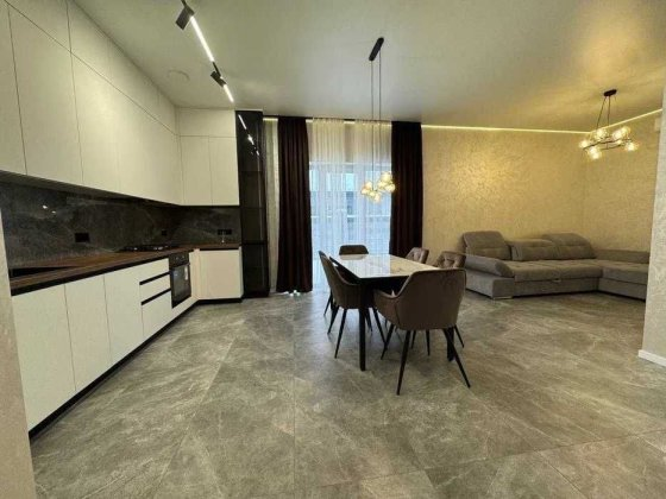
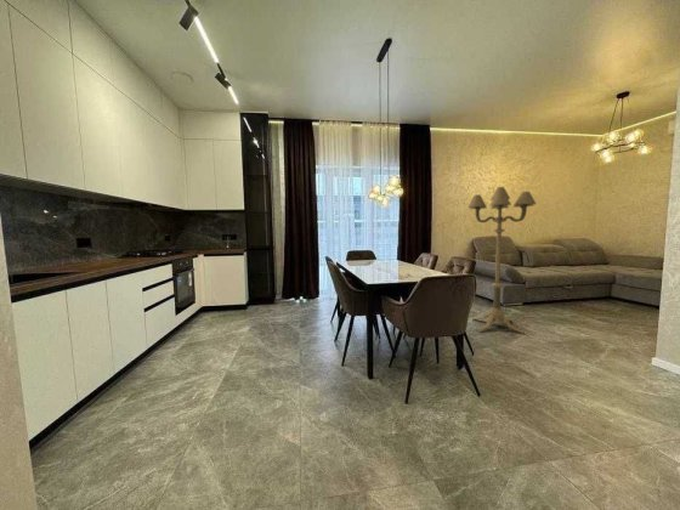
+ floor lamp (498, 257)
